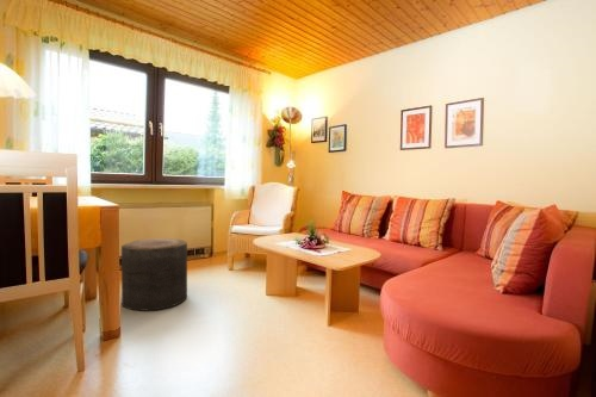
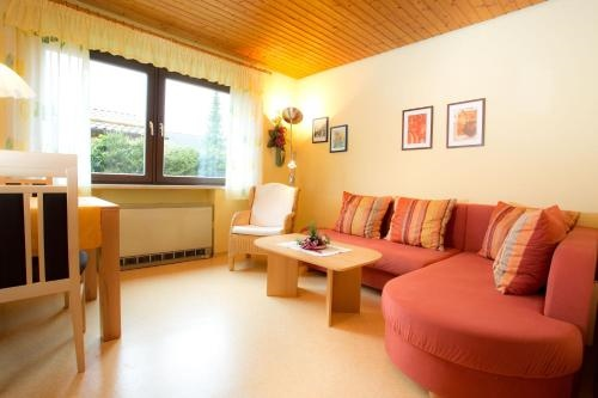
- stool (155, 271)
